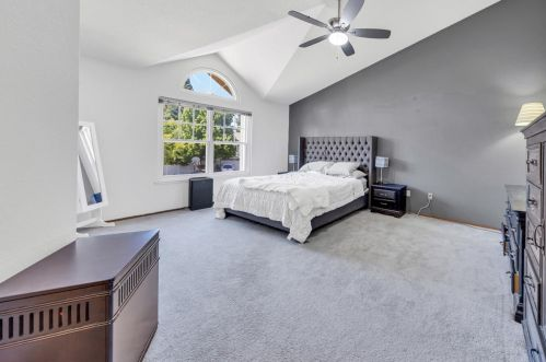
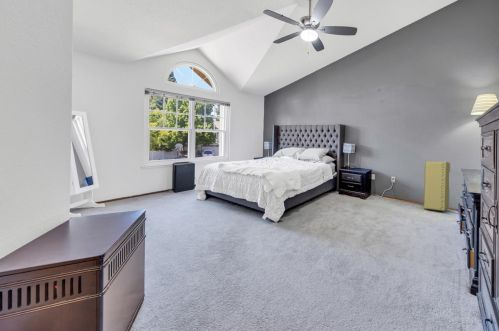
+ laundry hamper (437, 185)
